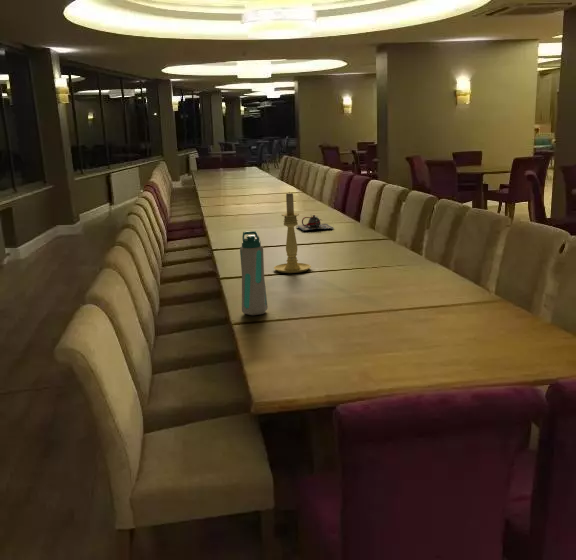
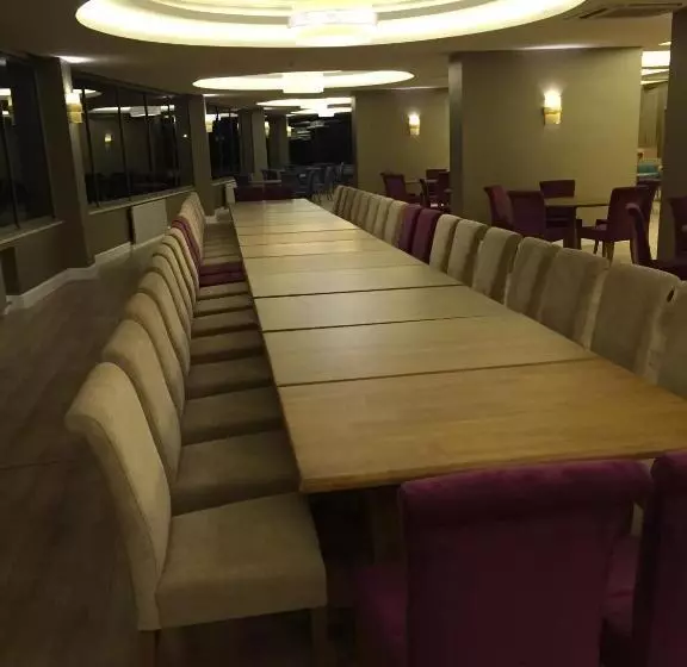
- candle holder (290, 231)
- teapot (314, 221)
- water bottle (252, 273)
